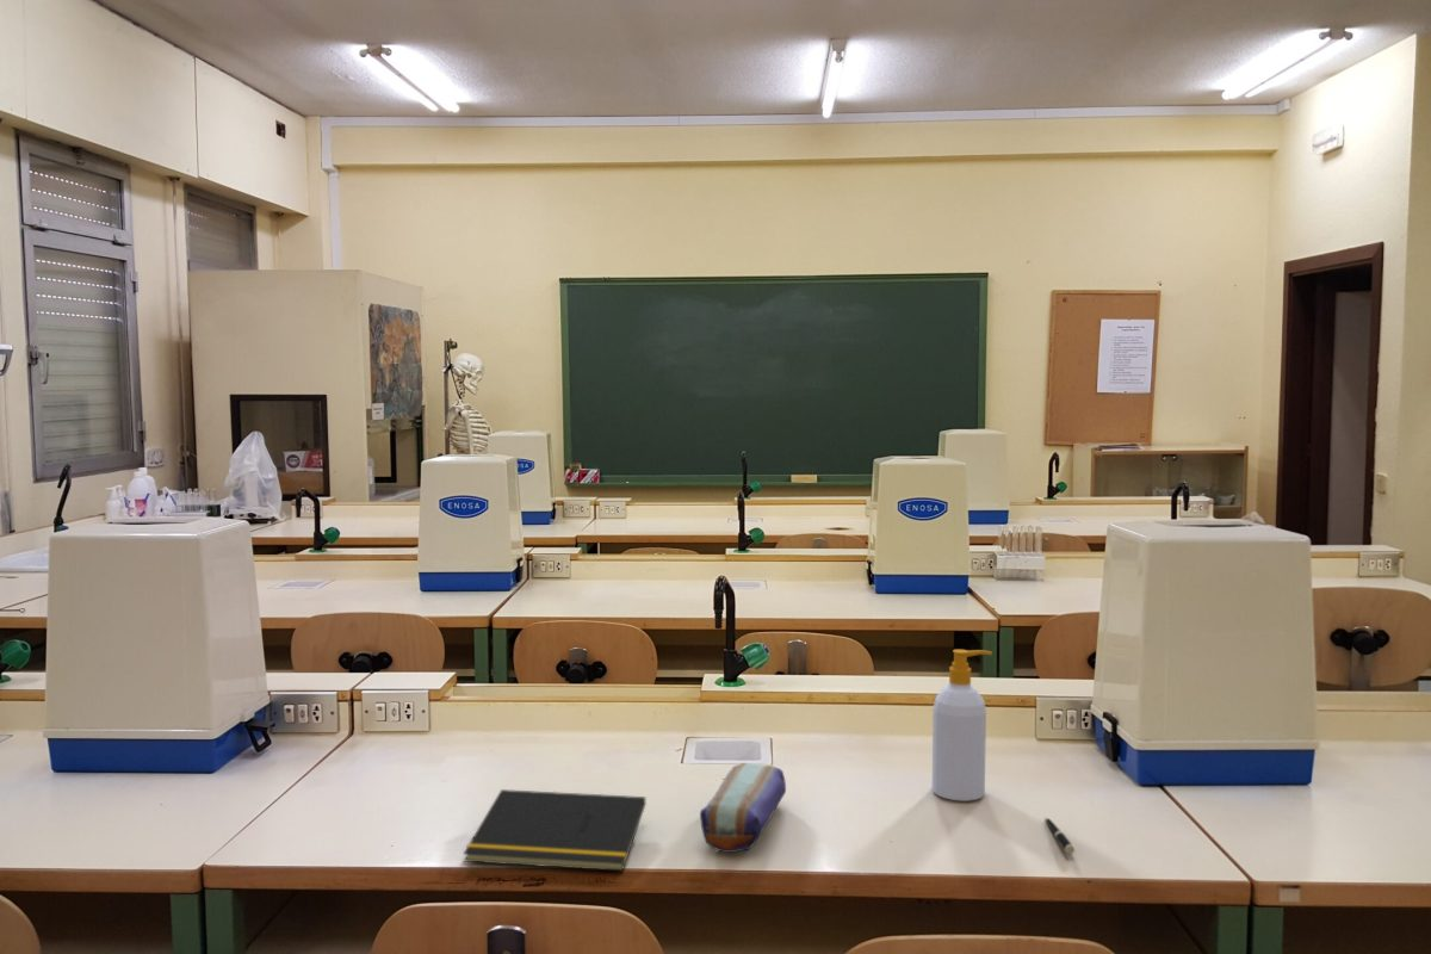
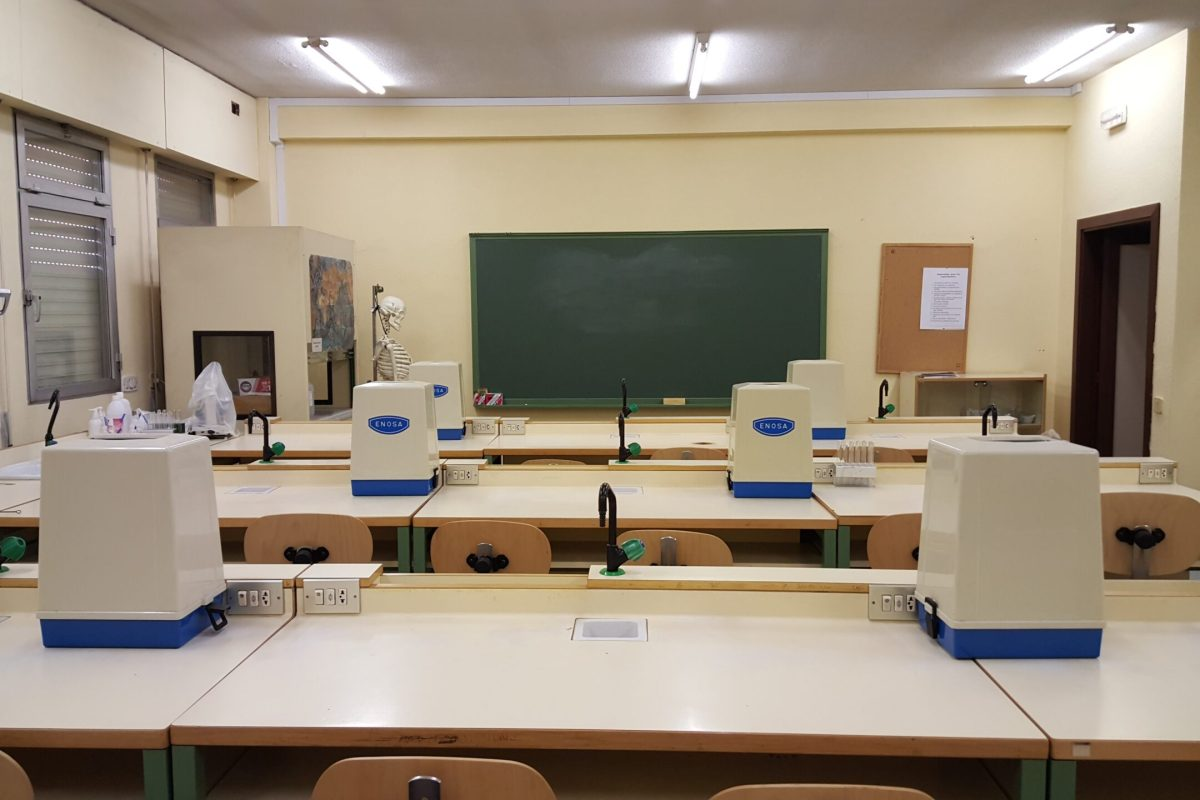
- pen (1057, 831)
- notepad (558, 828)
- pencil case (745, 803)
- soap bottle (961, 721)
